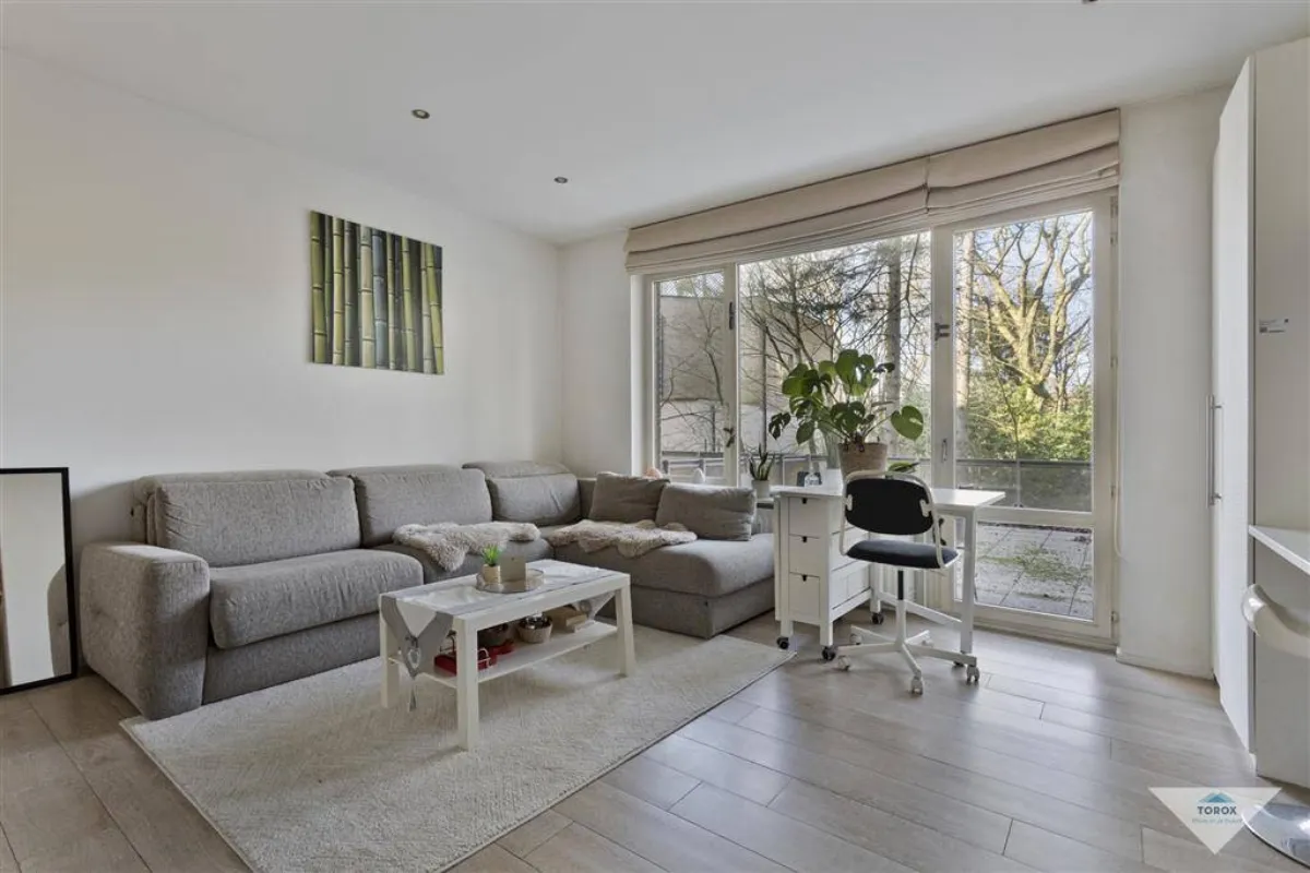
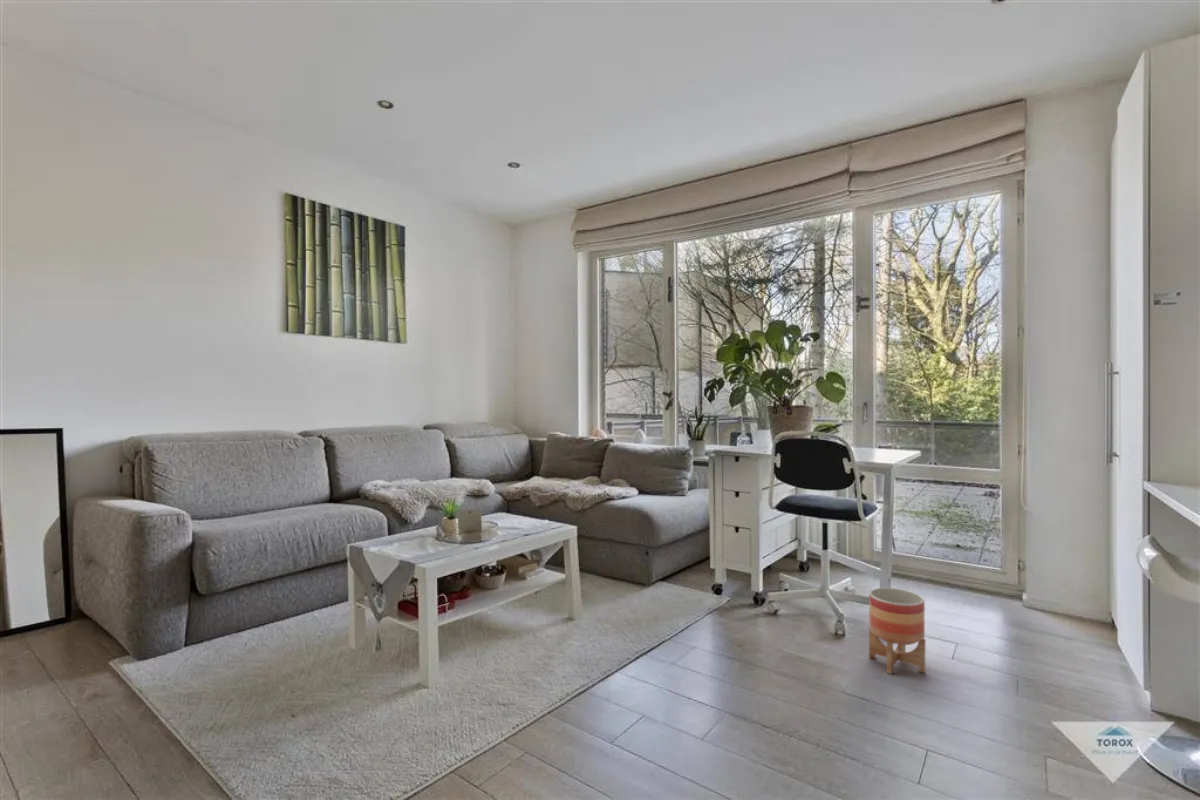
+ planter (896, 630)
